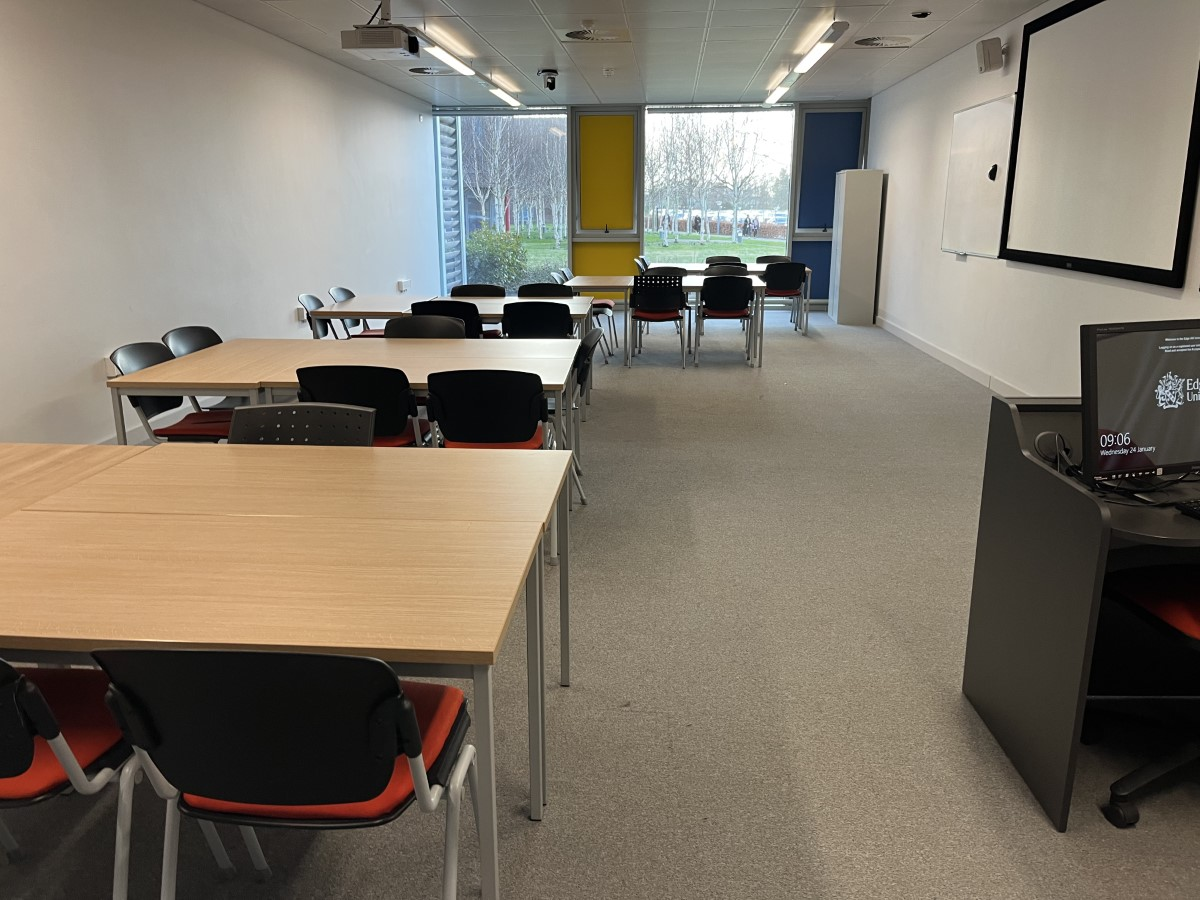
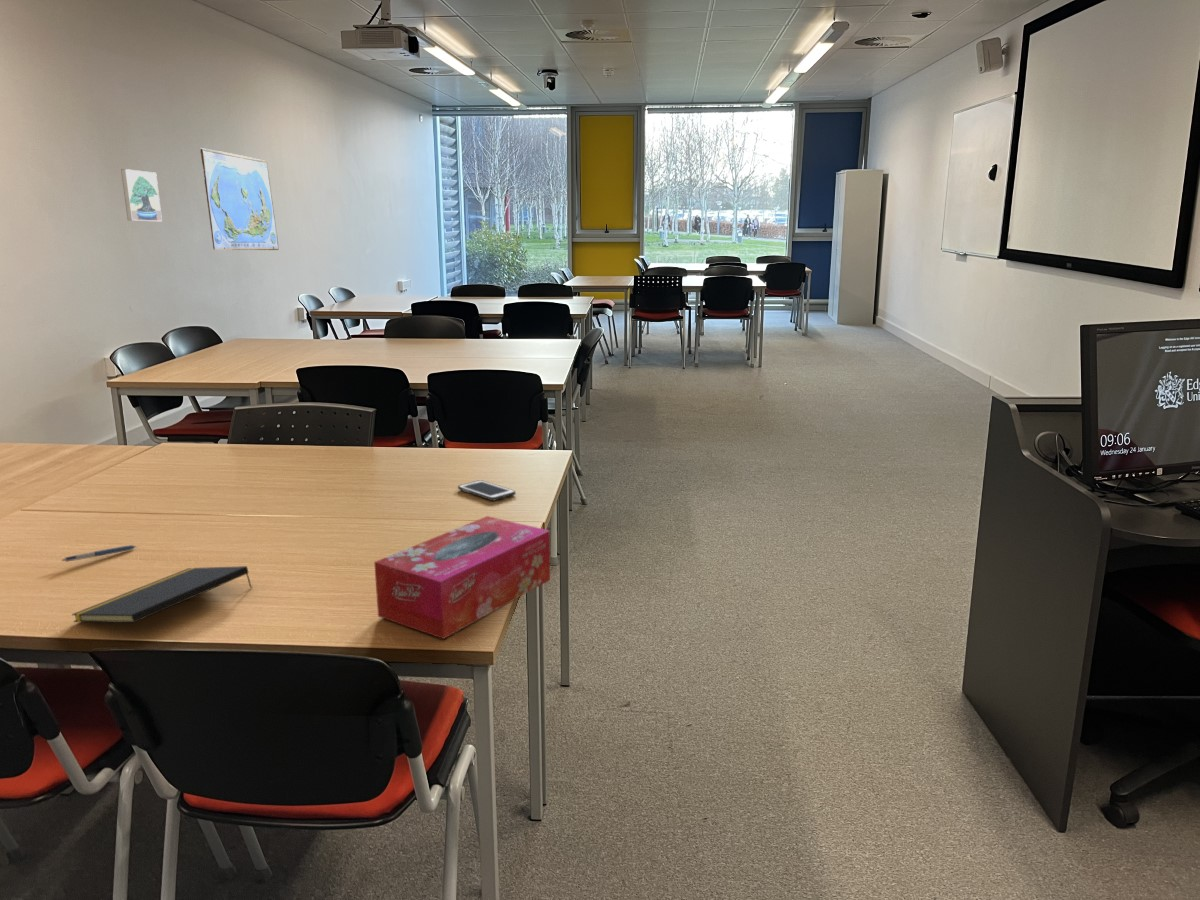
+ world map (242, 203)
+ tissue box (467, 571)
+ notepad (163, 593)
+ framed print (142, 196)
+ pen (100, 553)
+ cell phone (486, 490)
